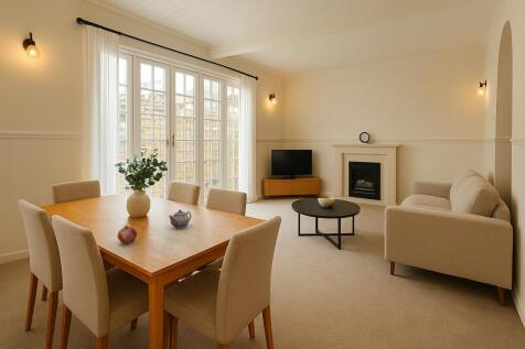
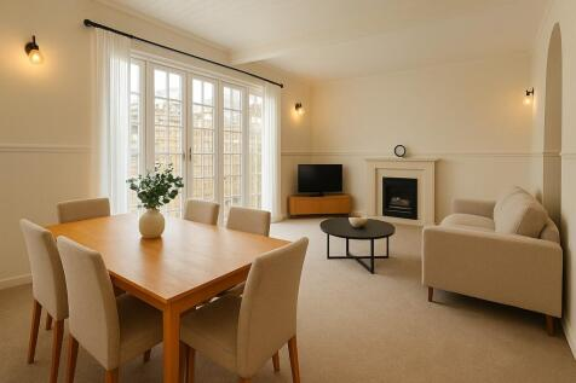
- fruit (127, 232)
- teapot (180, 218)
